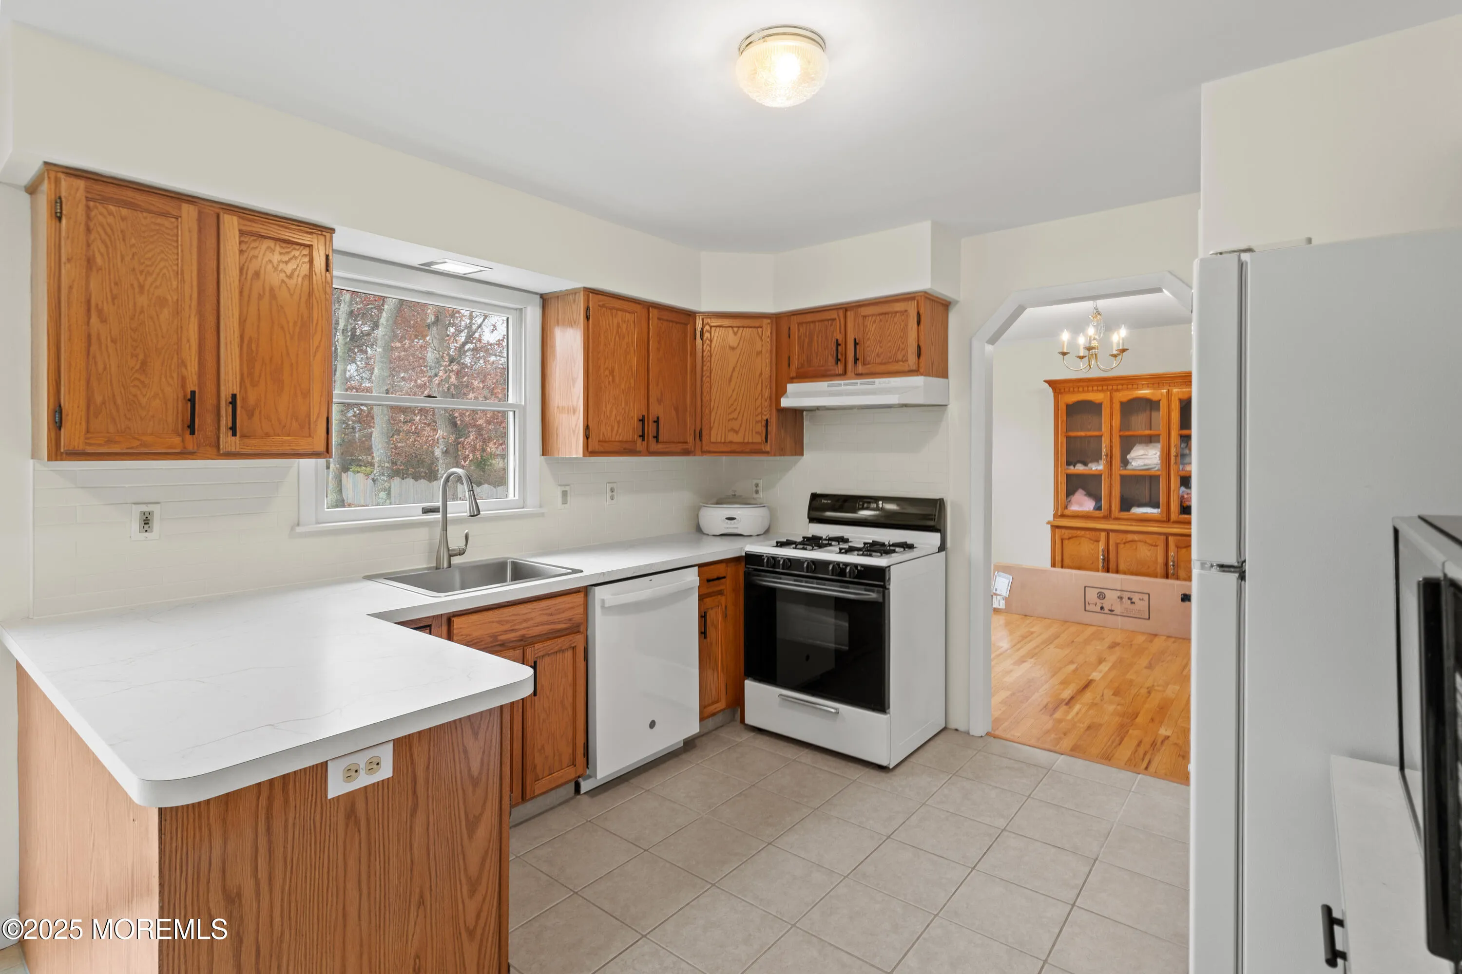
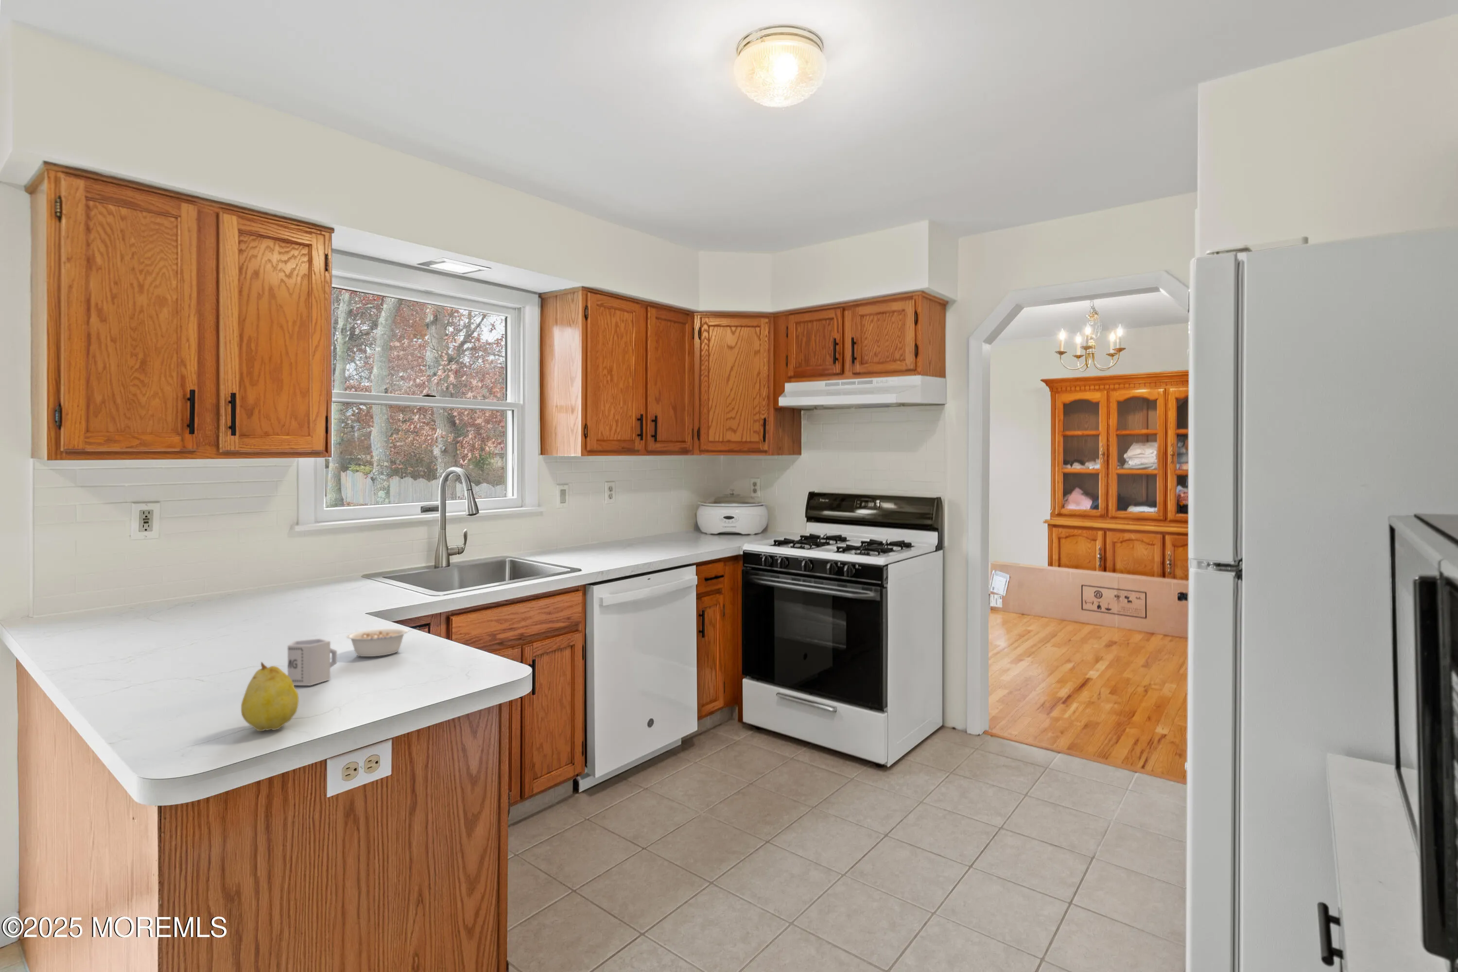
+ cup (312, 661)
+ fruit (270, 694)
+ legume (380, 640)
